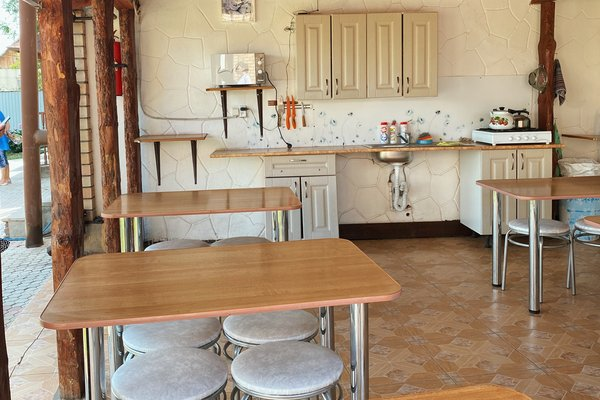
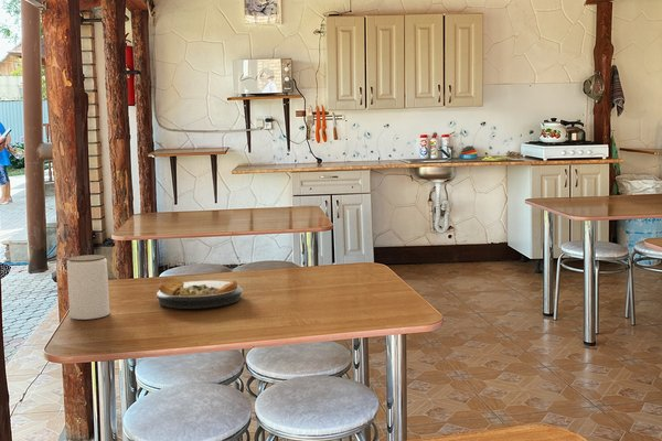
+ jar (88, 286)
+ plate (200, 290)
